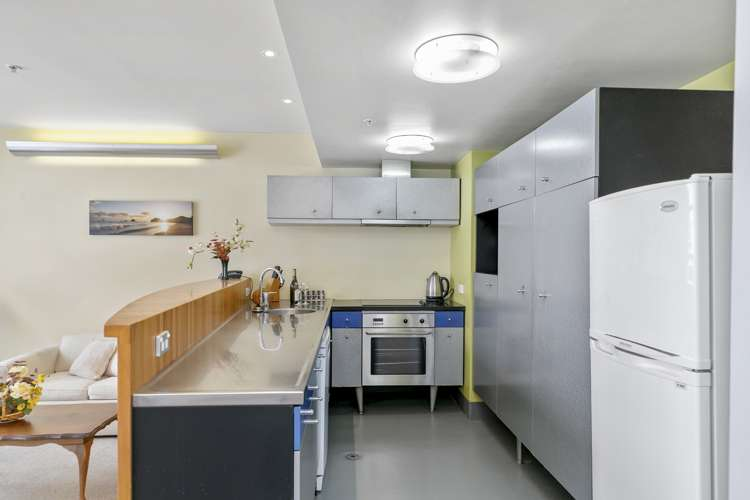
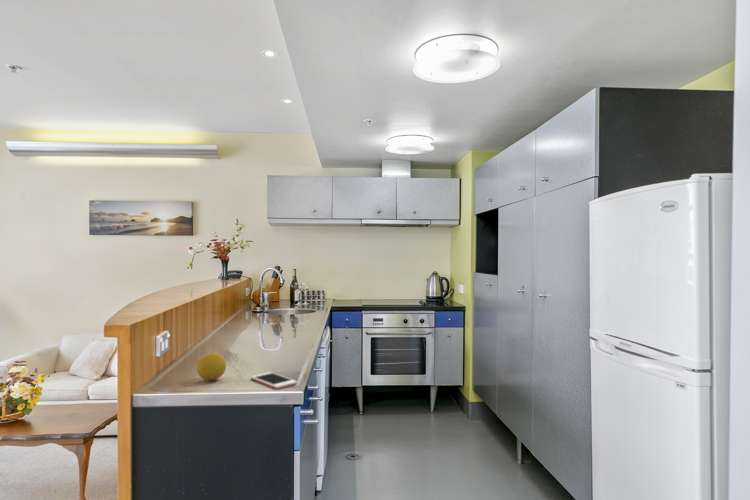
+ fruit (211, 366)
+ cell phone (273, 380)
